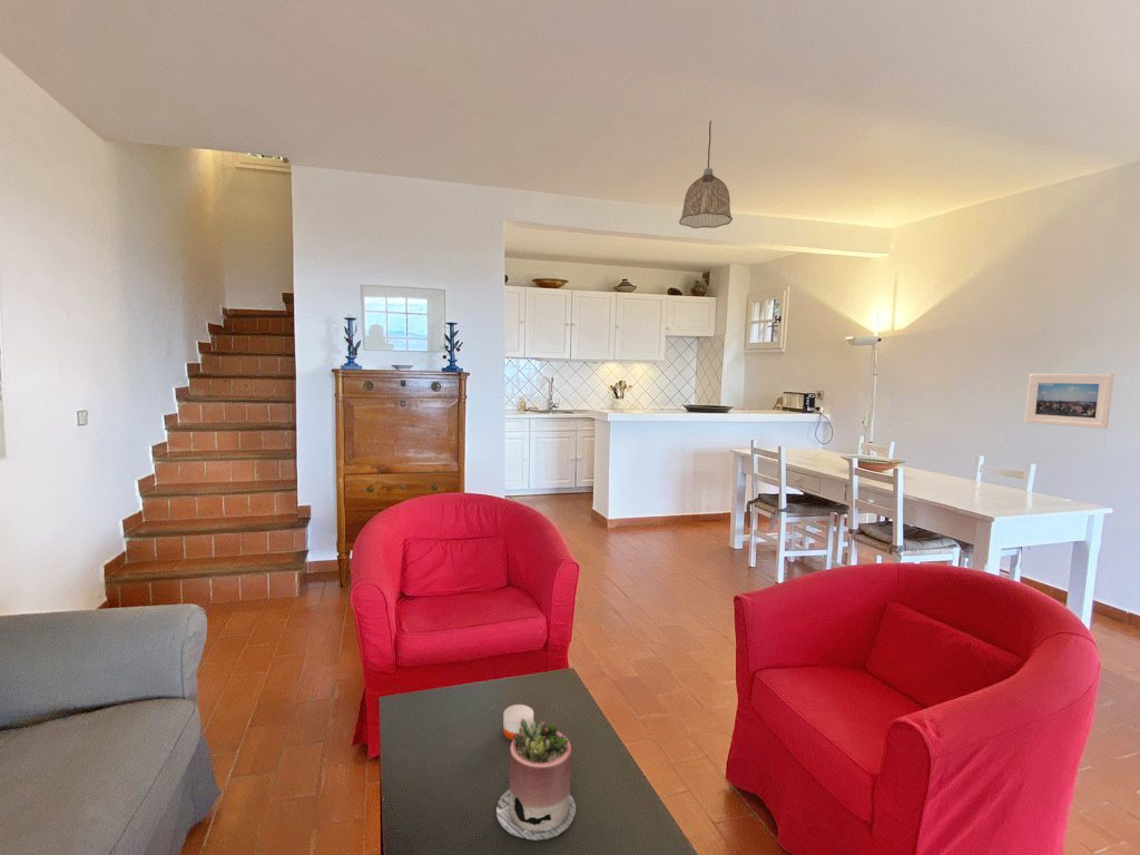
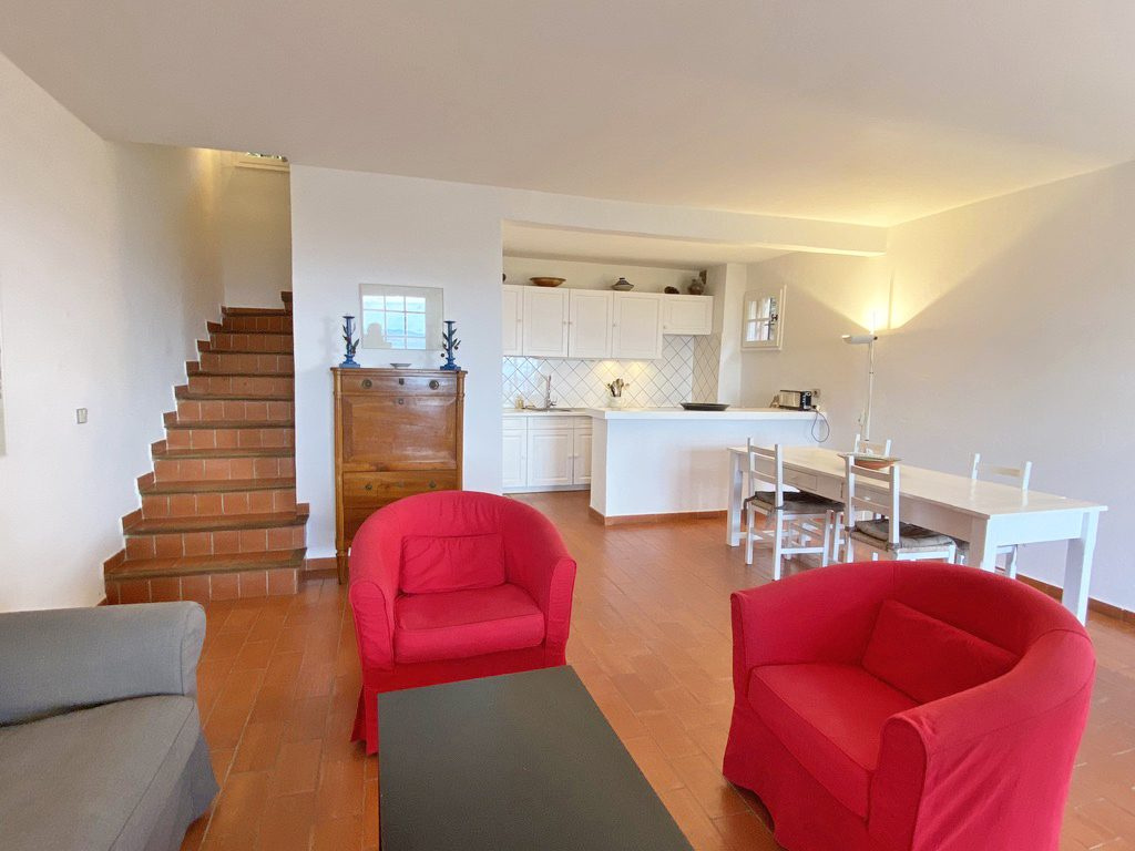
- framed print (1065, 400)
- pendant lamp (707, 171)
- candle (518, 711)
- succulent planter (537, 767)
